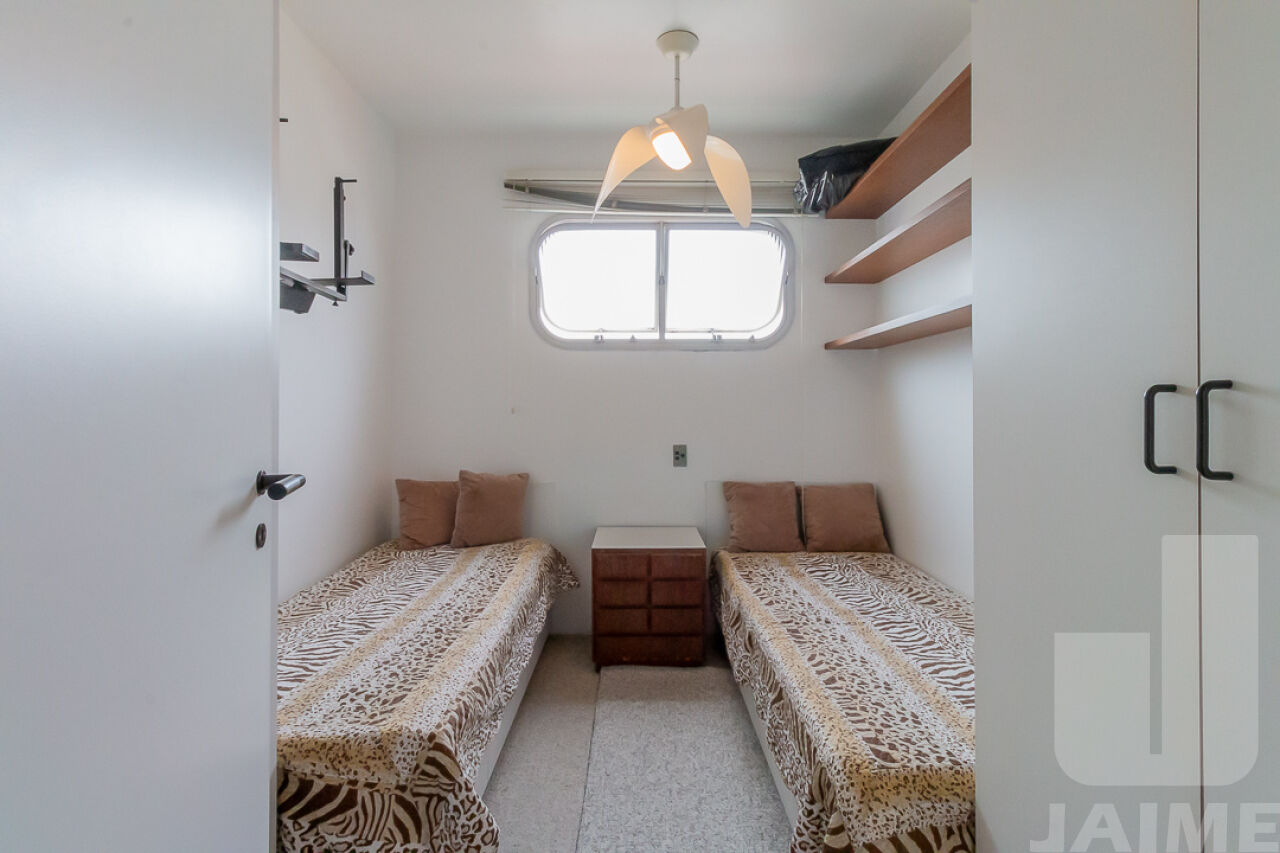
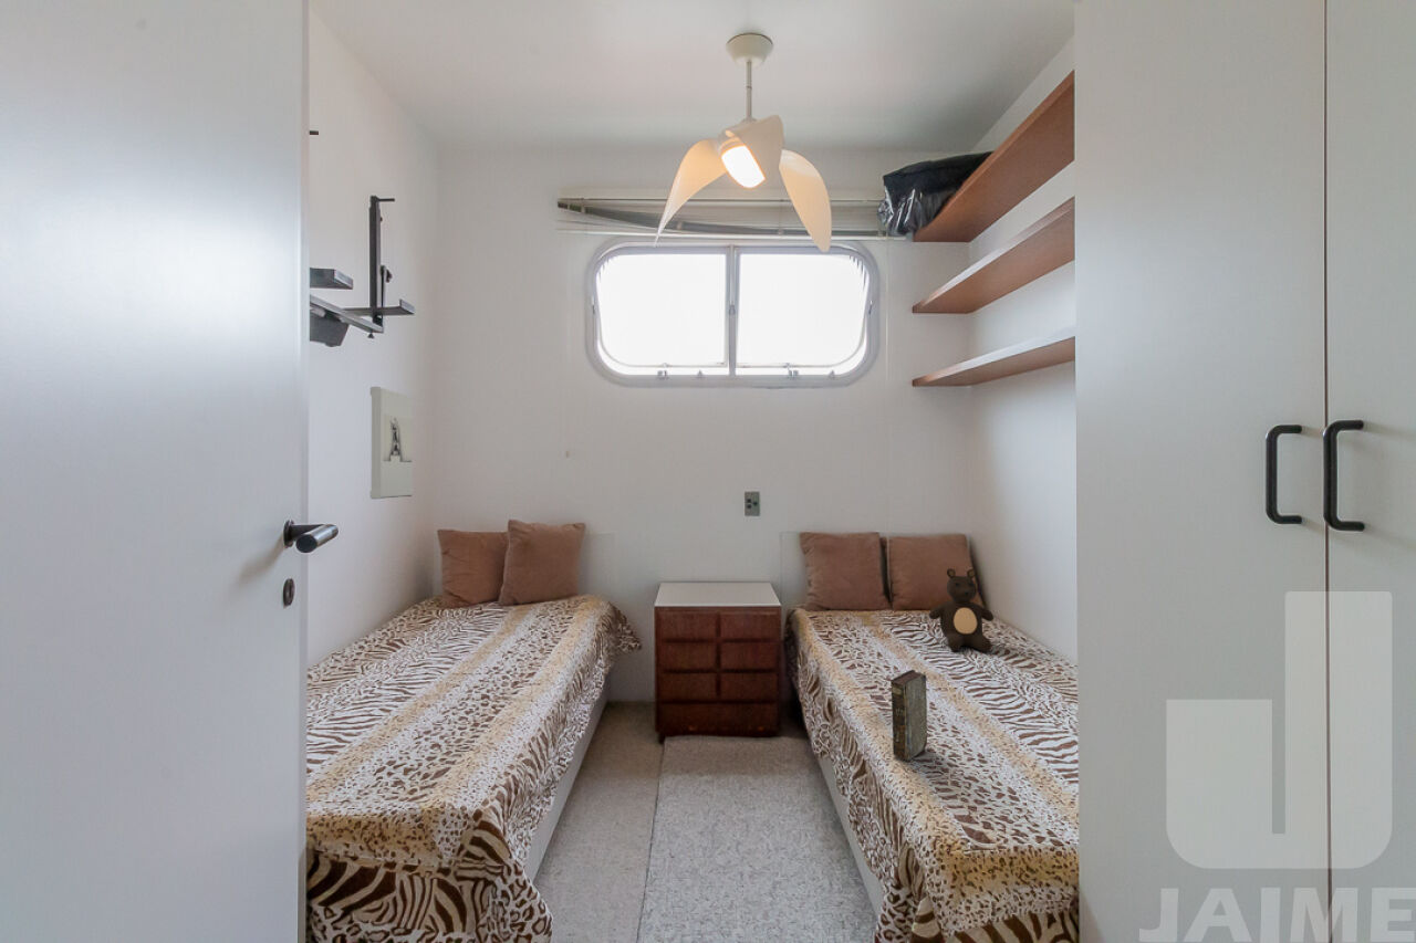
+ book (909, 713)
+ teddy bear (964, 608)
+ wall sculpture (393, 444)
